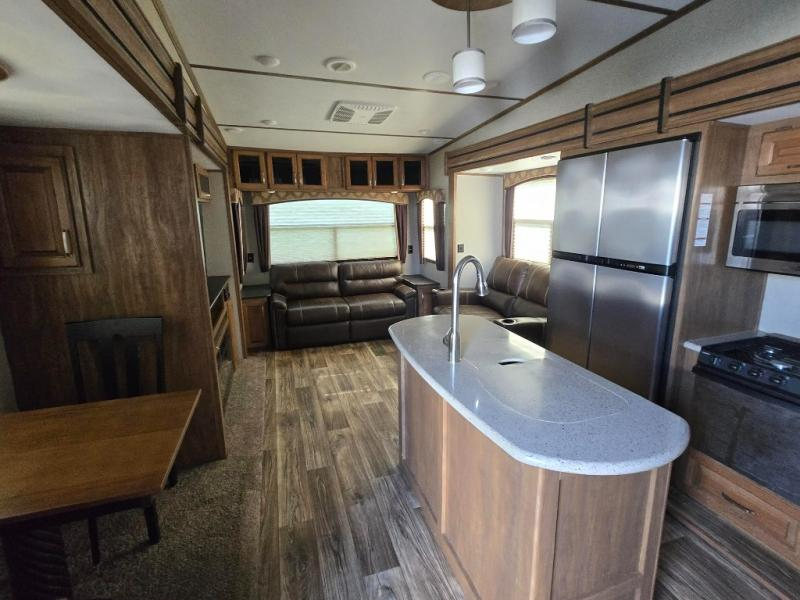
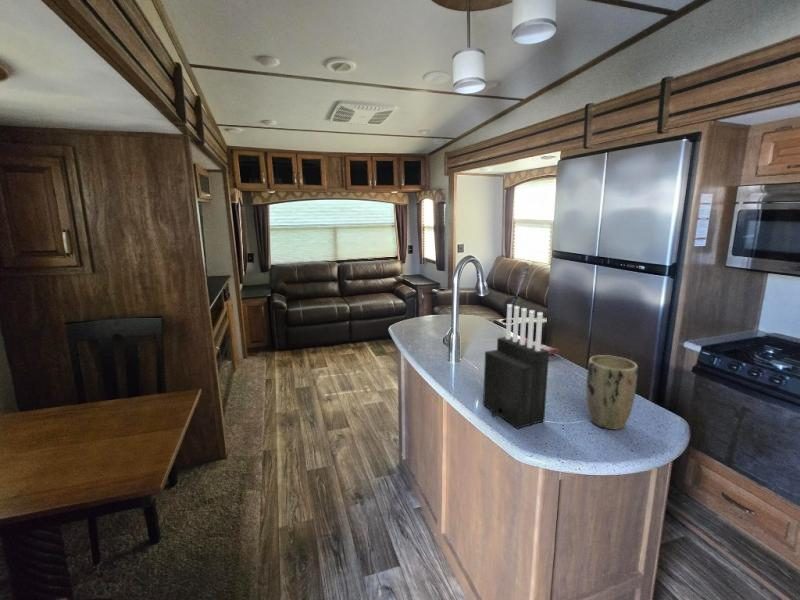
+ dish towel (527, 341)
+ knife block (512, 363)
+ plant pot (609, 392)
